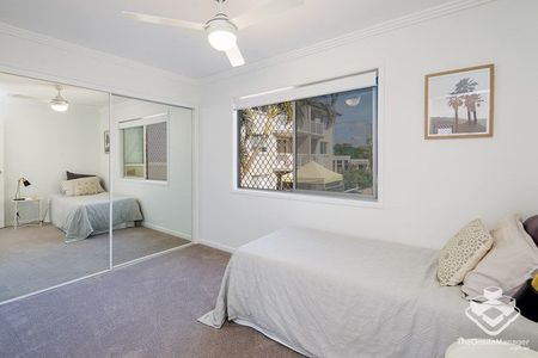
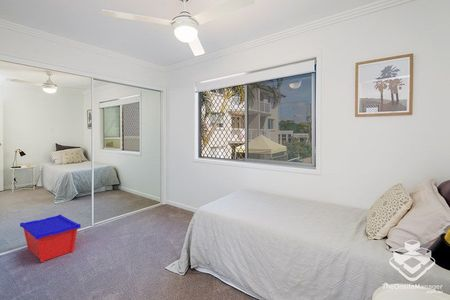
+ storage bin (50, 237)
